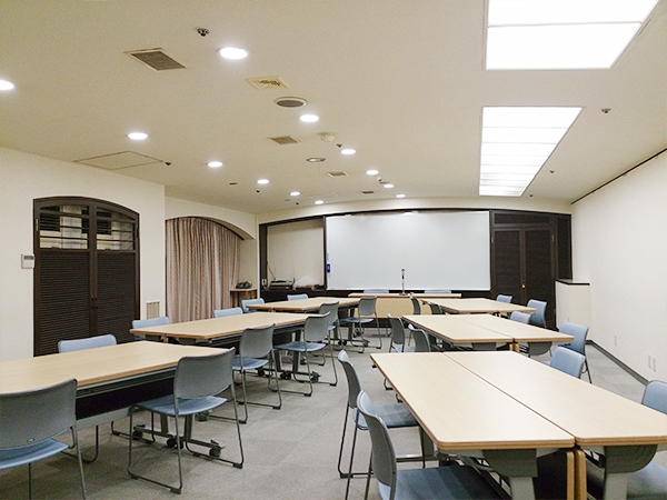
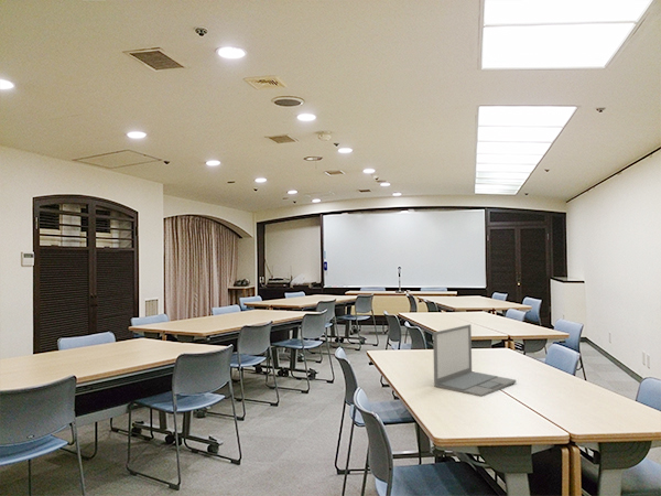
+ laptop (470, 357)
